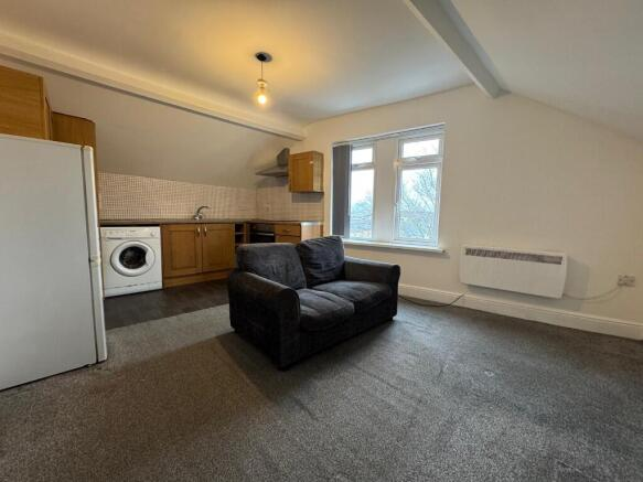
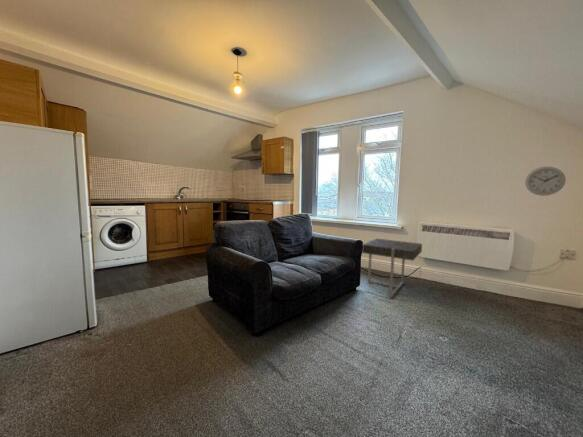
+ wall clock (544, 181)
+ side table (391, 266)
